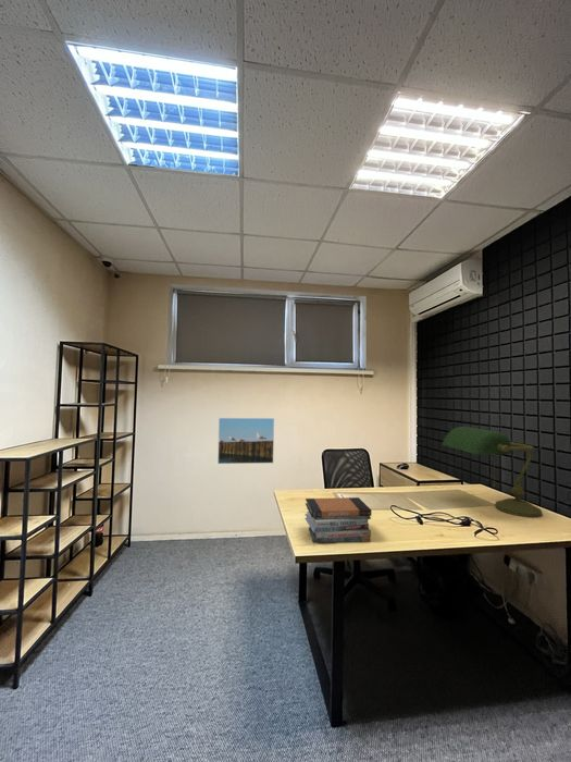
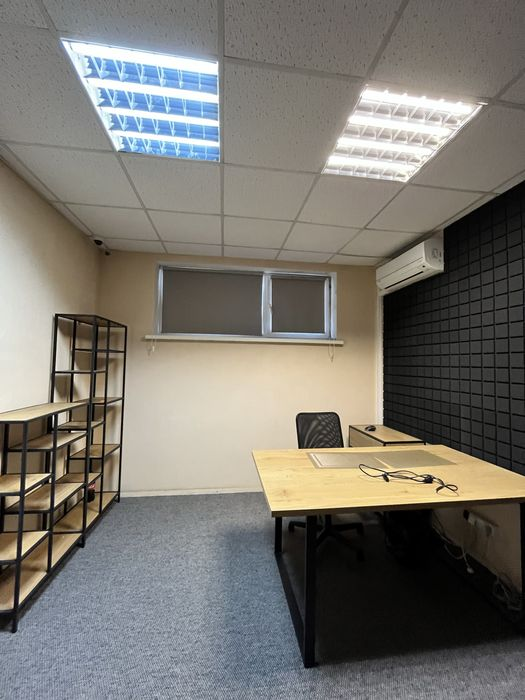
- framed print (246, 440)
- desk lamp (494, 469)
- book stack (336, 519)
